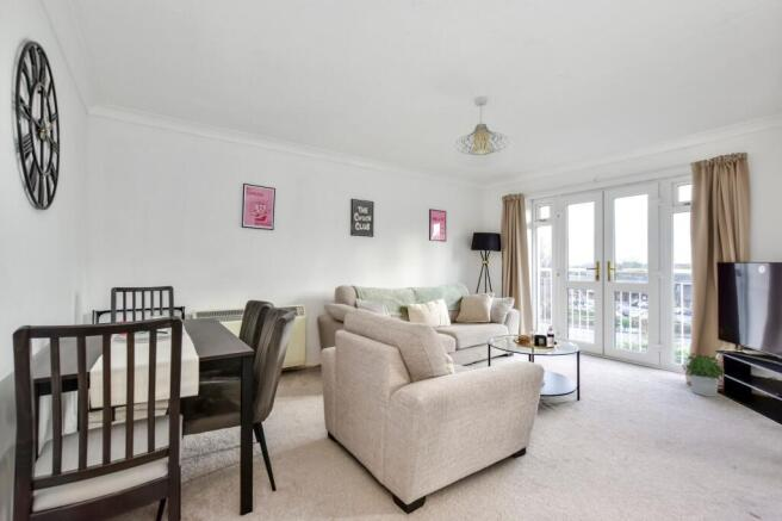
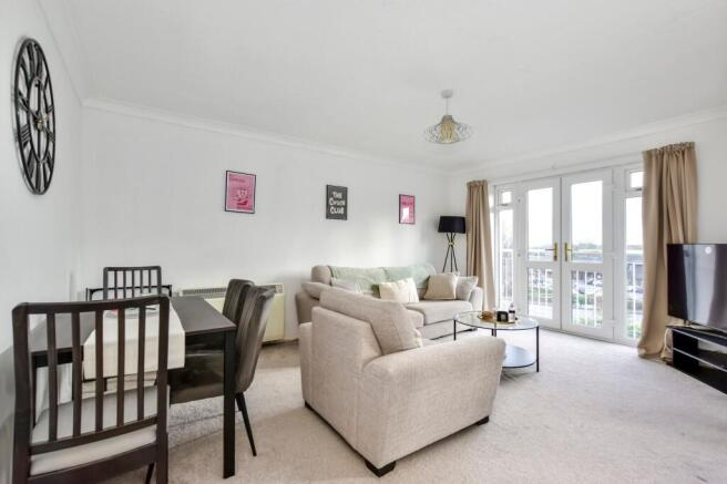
- potted plant (701, 373)
